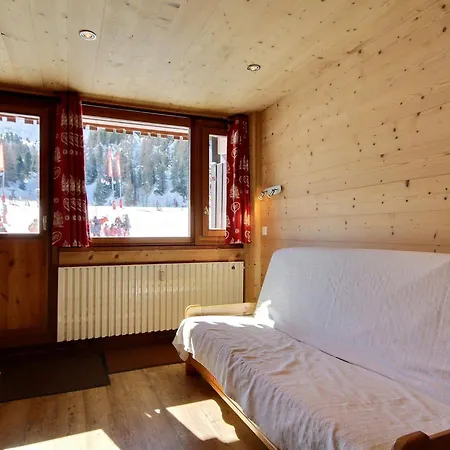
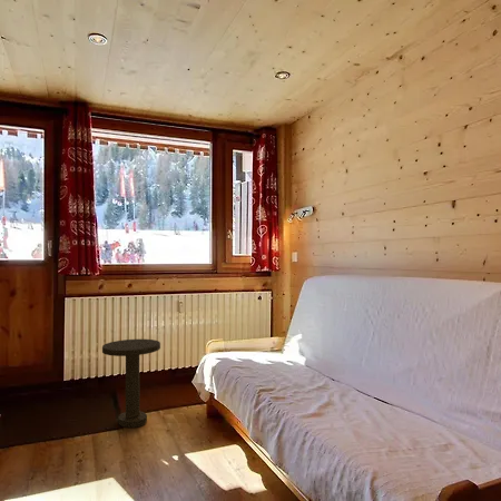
+ side table (131, 383)
